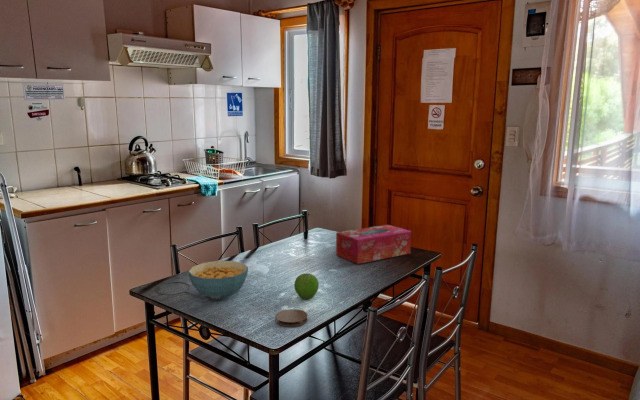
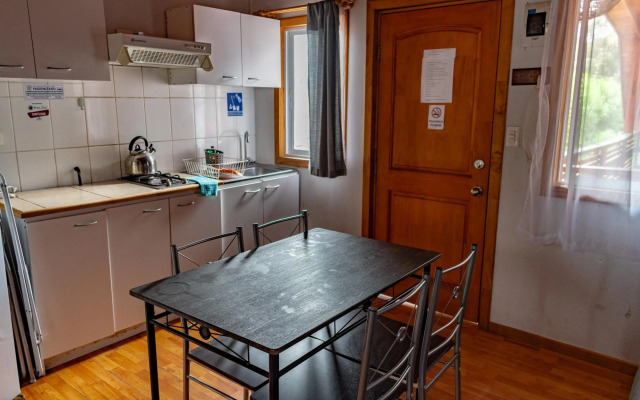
- tissue box (373, 243)
- cereal bowl (219, 282)
- fruit (306, 286)
- coaster (291, 317)
